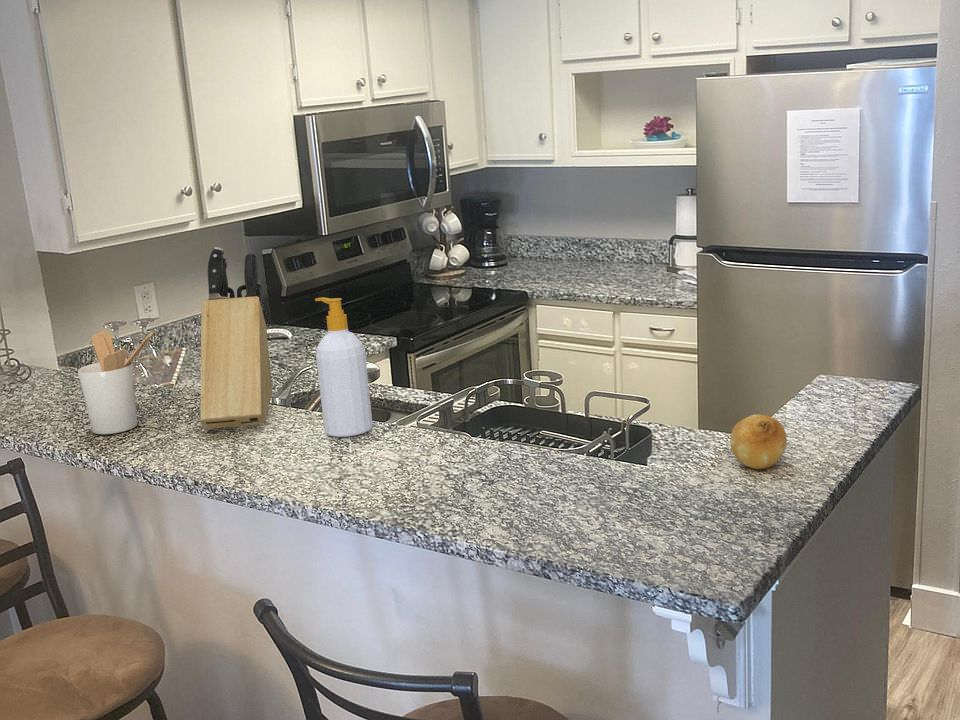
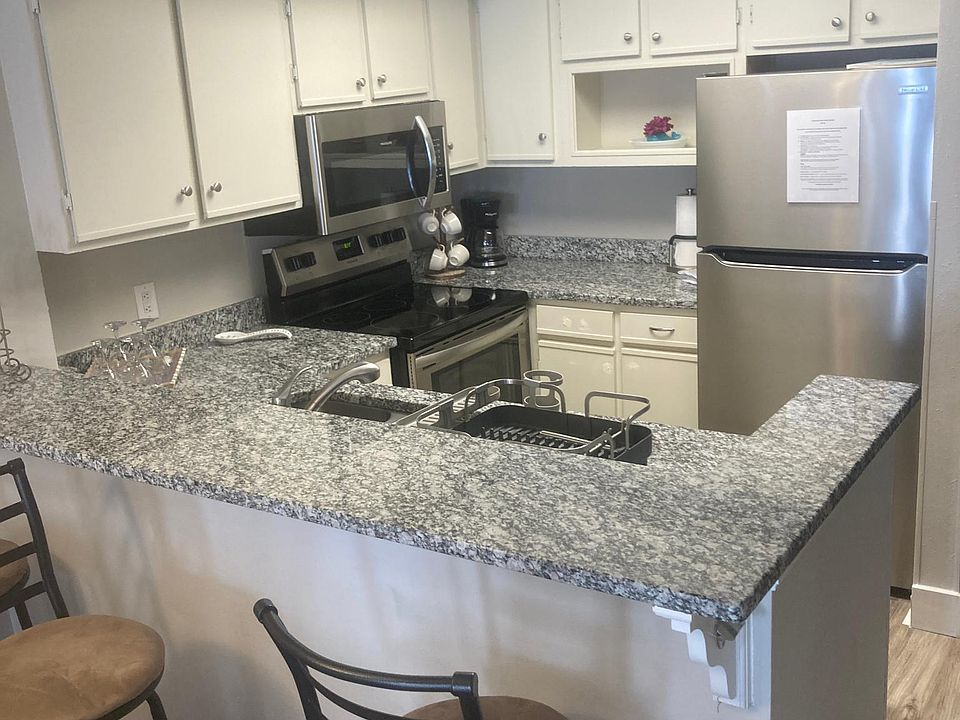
- fruit (758, 441)
- knife block (233, 331)
- utensil holder (122, 380)
- soap bottle (340, 365)
